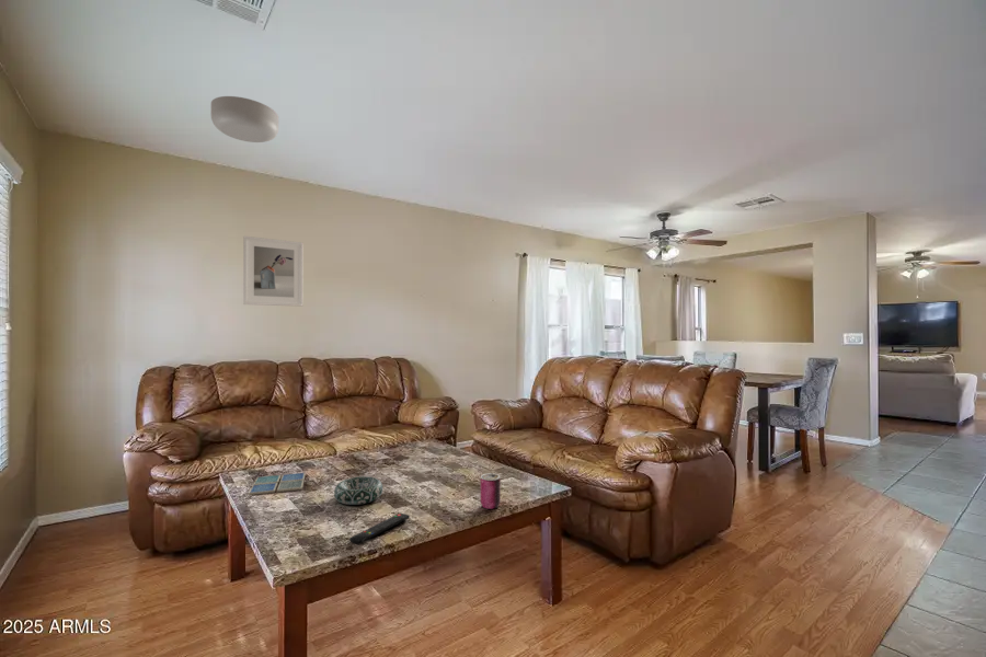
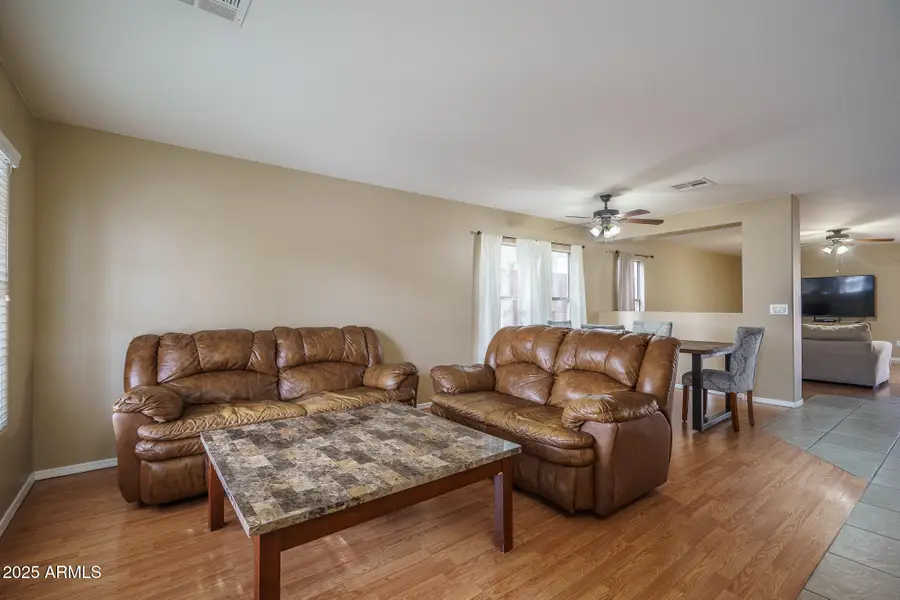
- can (490, 491)
- drink coaster (279, 483)
- ceiling light (245, 123)
- decorative bowl (358, 489)
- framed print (274, 272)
- remote control (381, 527)
